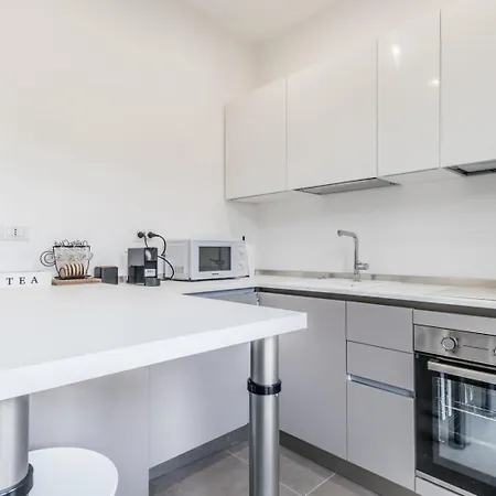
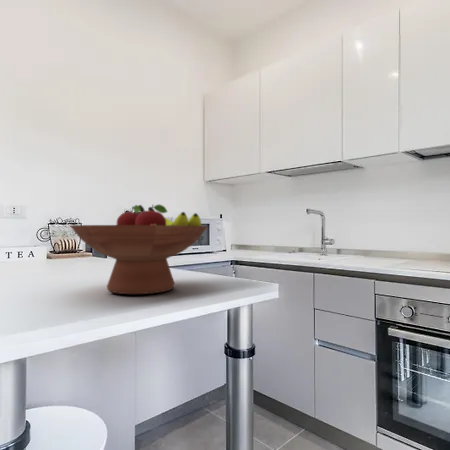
+ fruit bowl (141, 245)
